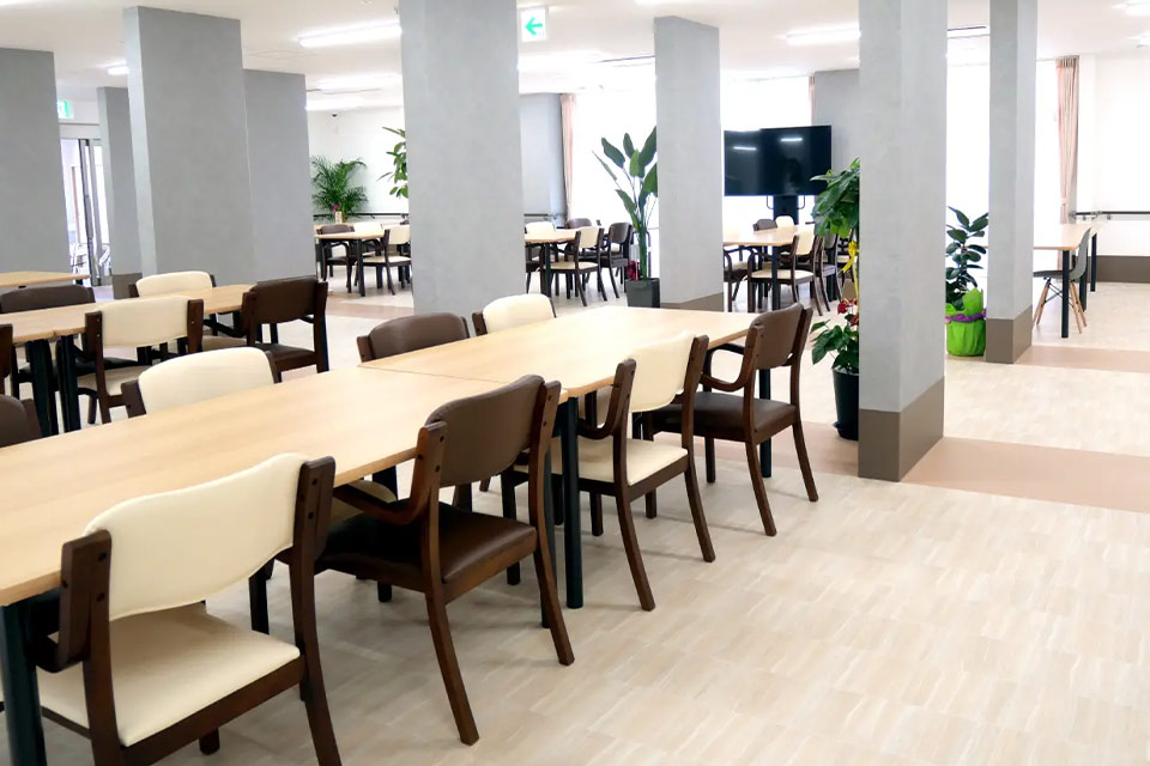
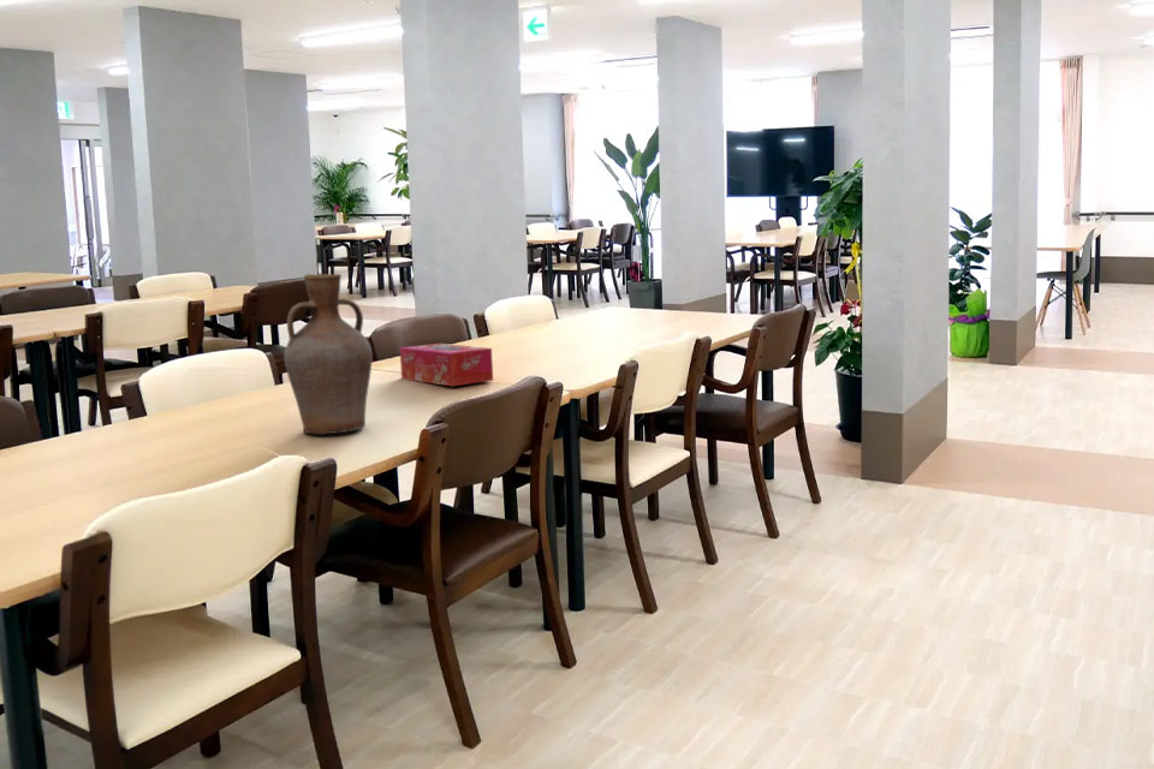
+ vase (328, 352)
+ tissue box (445, 363)
